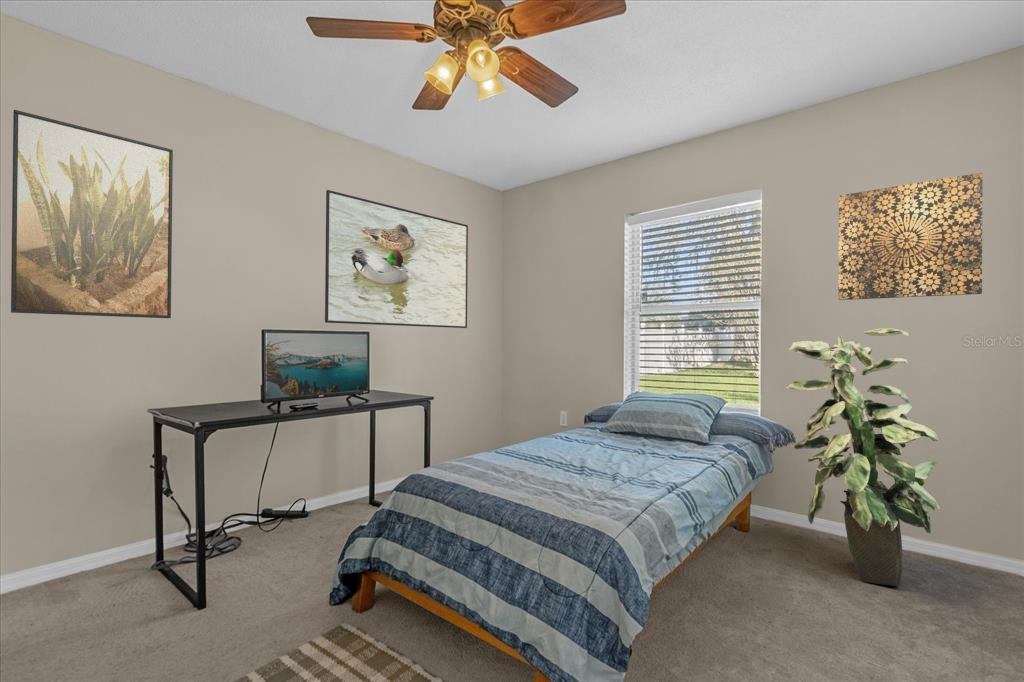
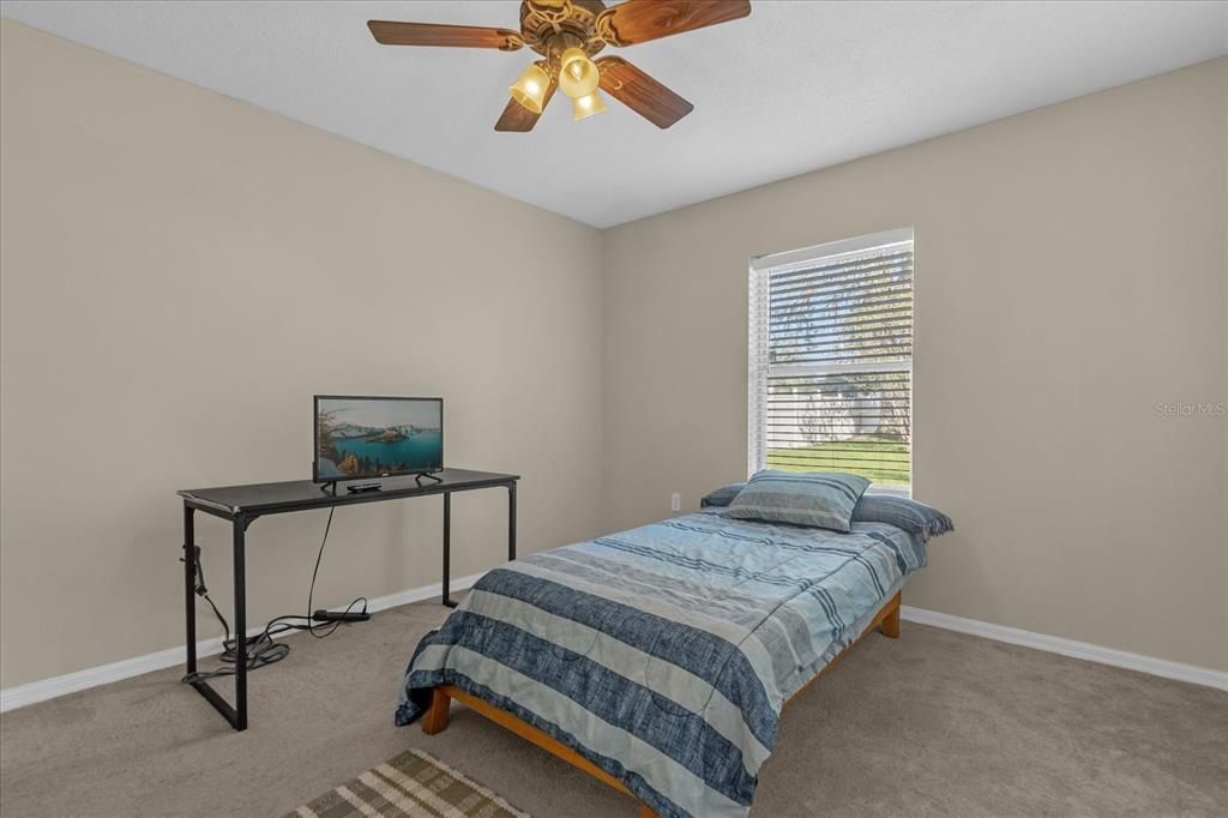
- indoor plant (865, 454)
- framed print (99, 223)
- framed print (405, 267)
- wall art (905, 241)
